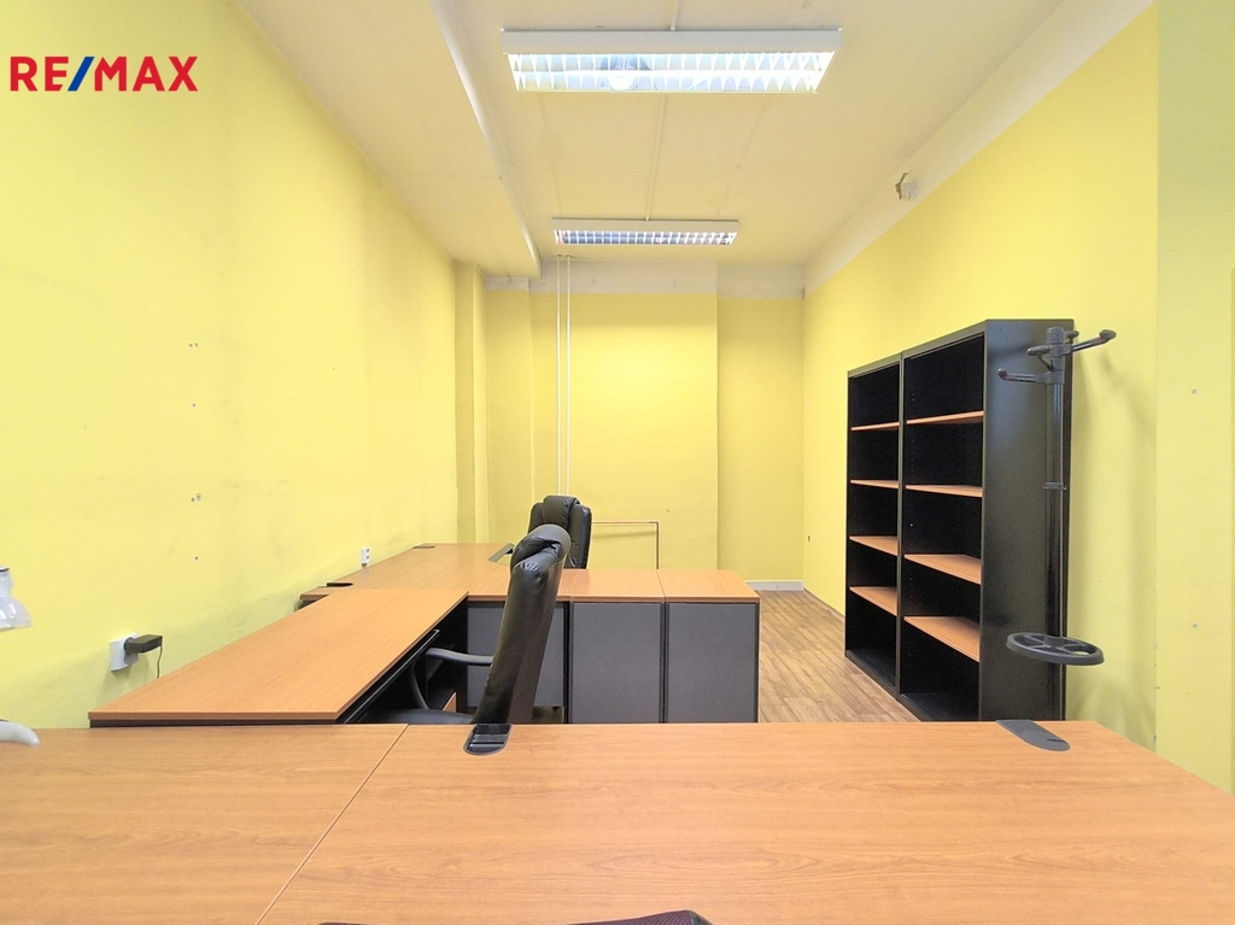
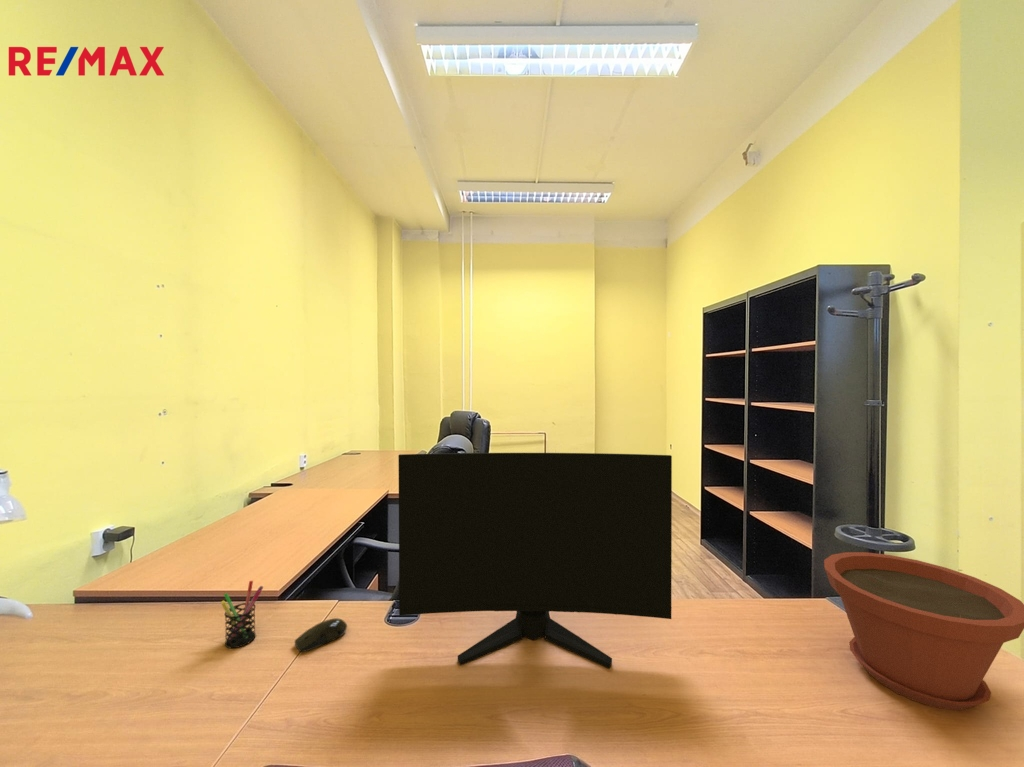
+ computer mouse (320, 632)
+ computer monitor (533, 545)
+ plant pot (914, 630)
+ pen holder (238, 612)
